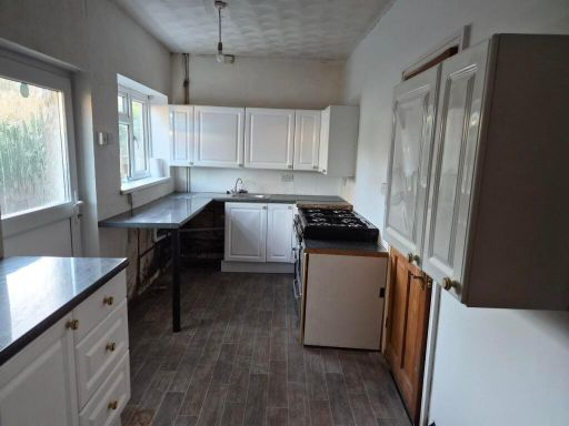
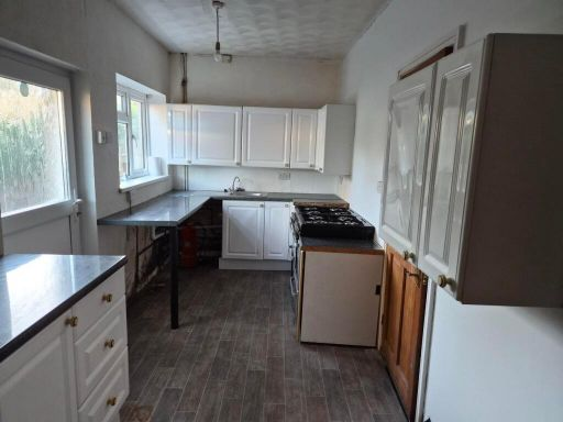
+ fire extinguisher (194, 242)
